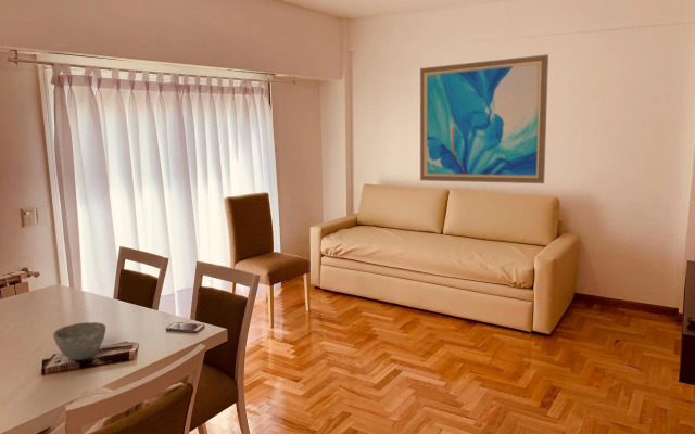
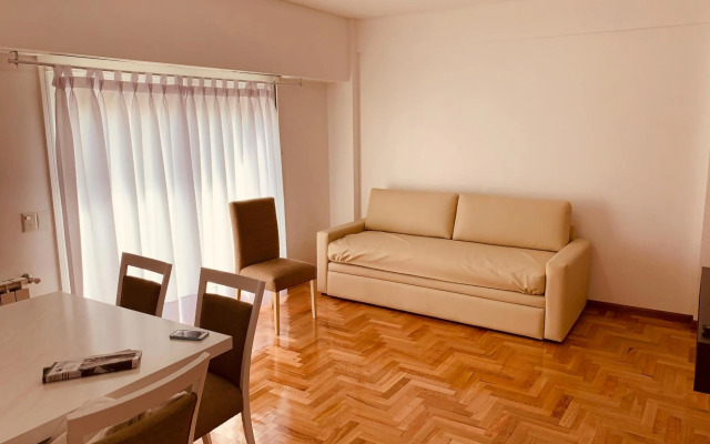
- wall art (478, 123)
- bowl (80, 343)
